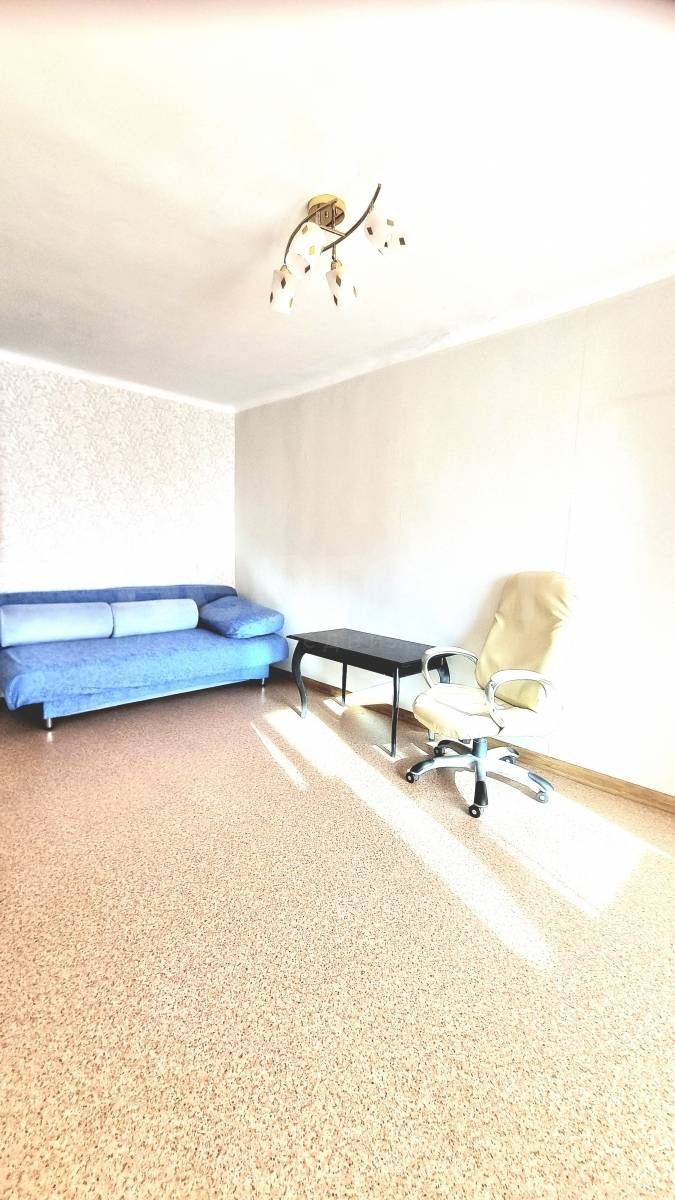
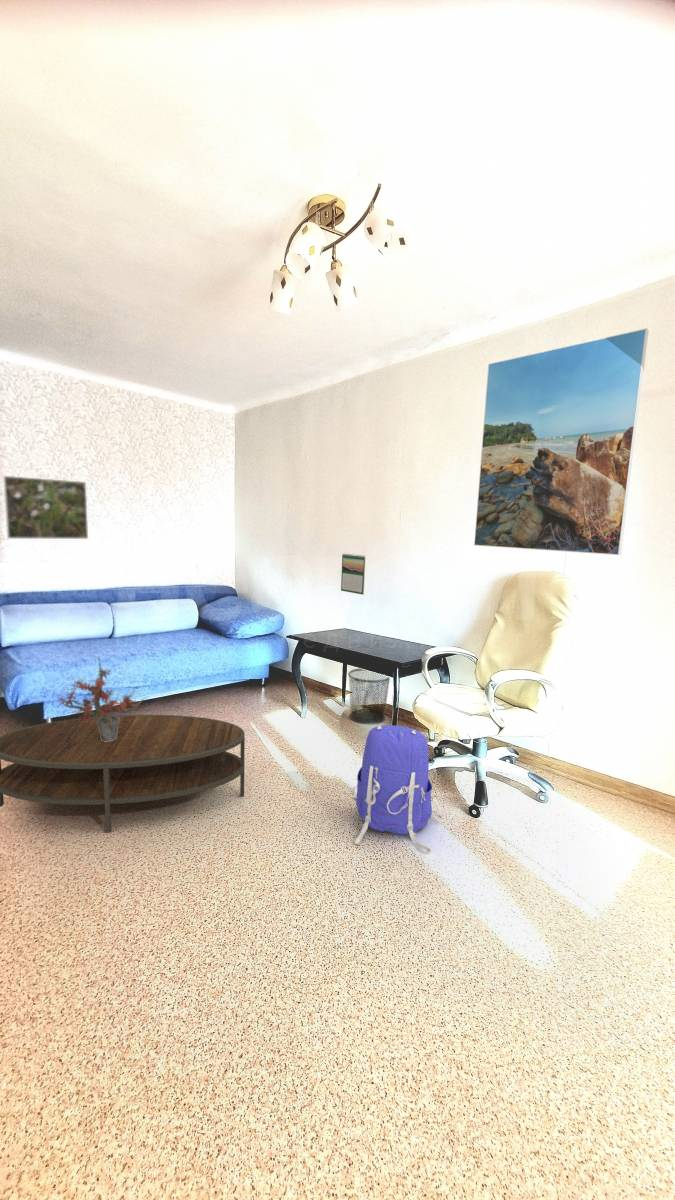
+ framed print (549, 452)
+ calendar (352, 573)
+ coffee table (124, 768)
+ waste bin (368, 695)
+ potted plant (103, 697)
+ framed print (48, 509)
+ backpack (396, 778)
